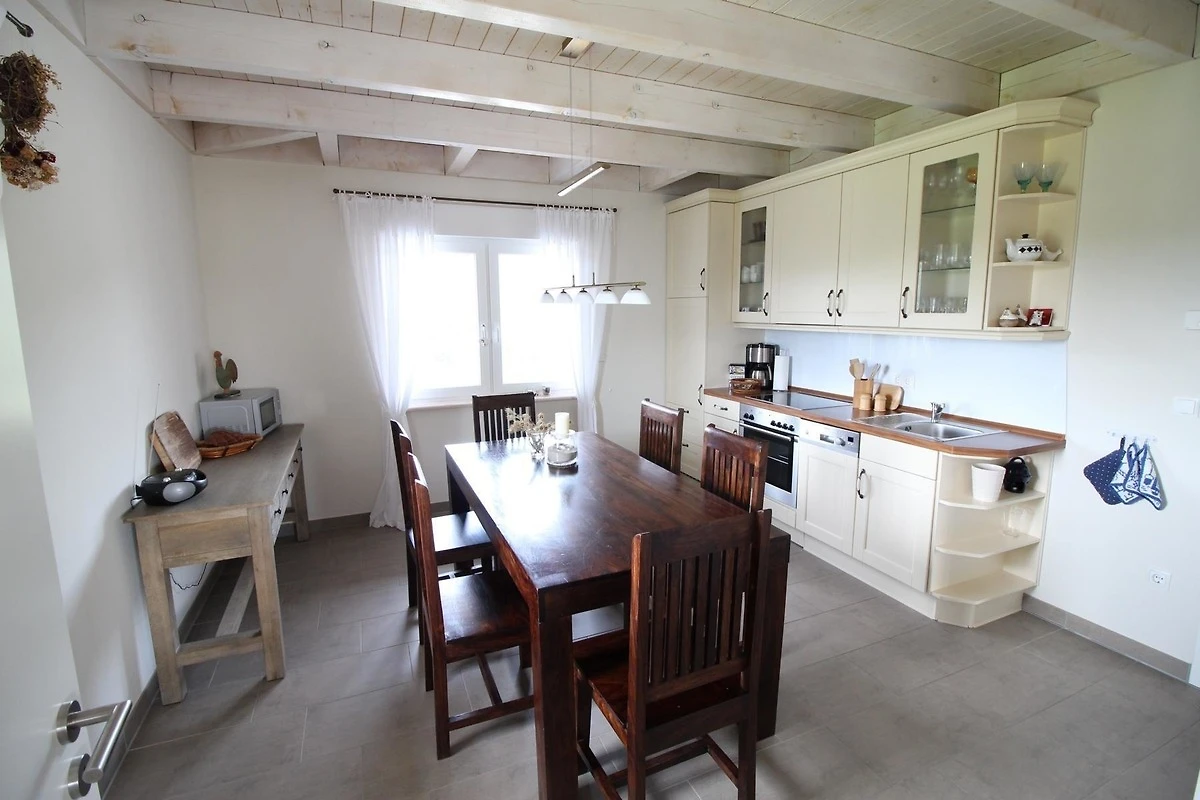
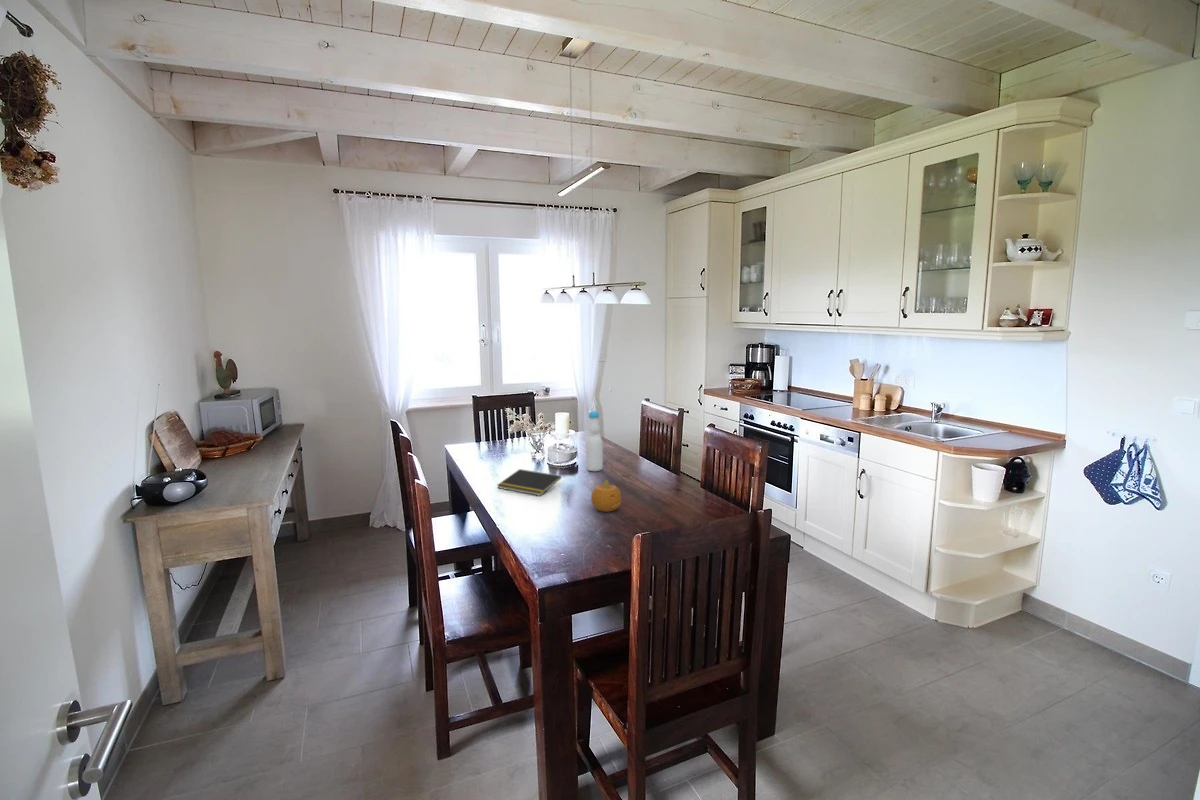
+ notepad (529, 481)
+ bottle (594, 439)
+ fruit (606, 494)
